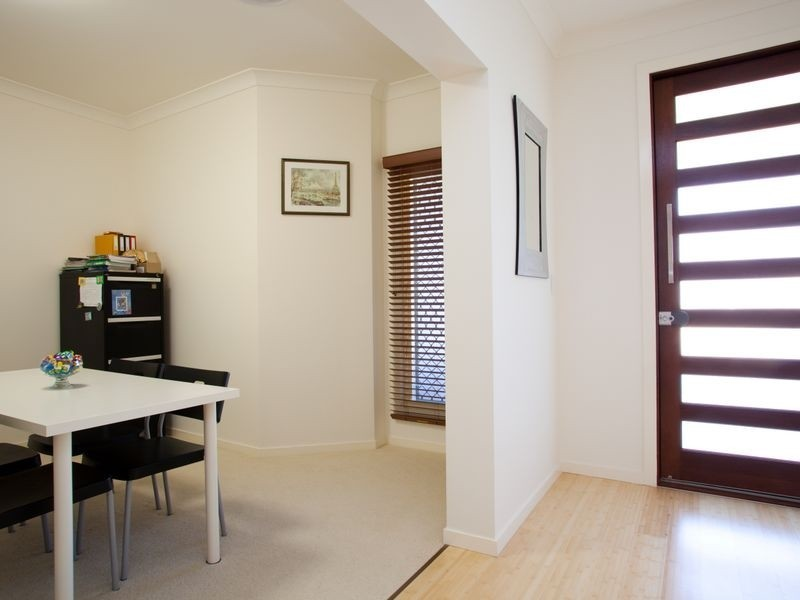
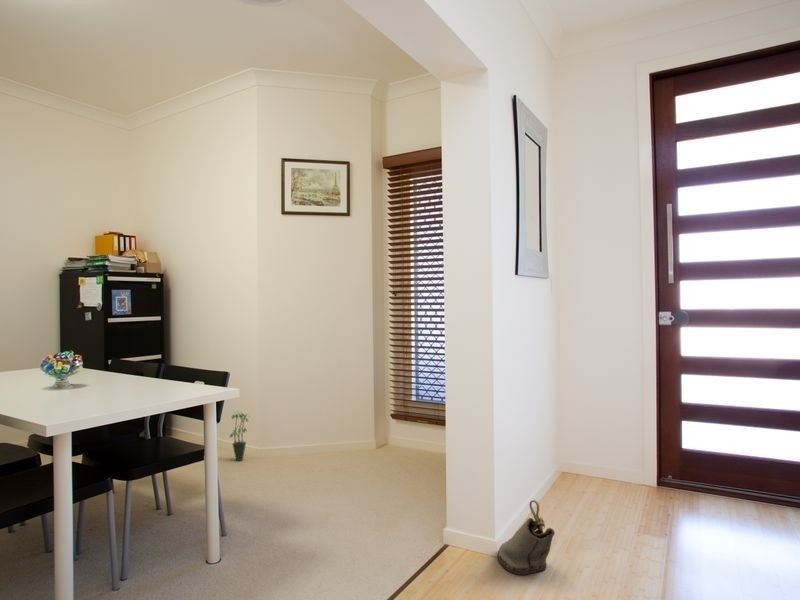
+ potted plant (241, 435)
+ shoe (525, 529)
